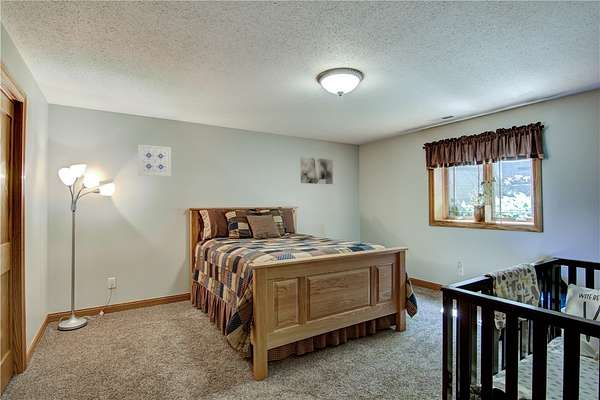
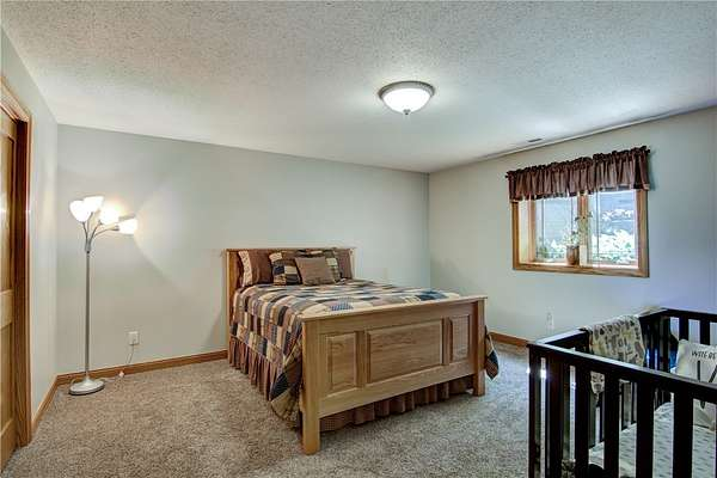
- wall art (154, 161)
- wall art (317, 171)
